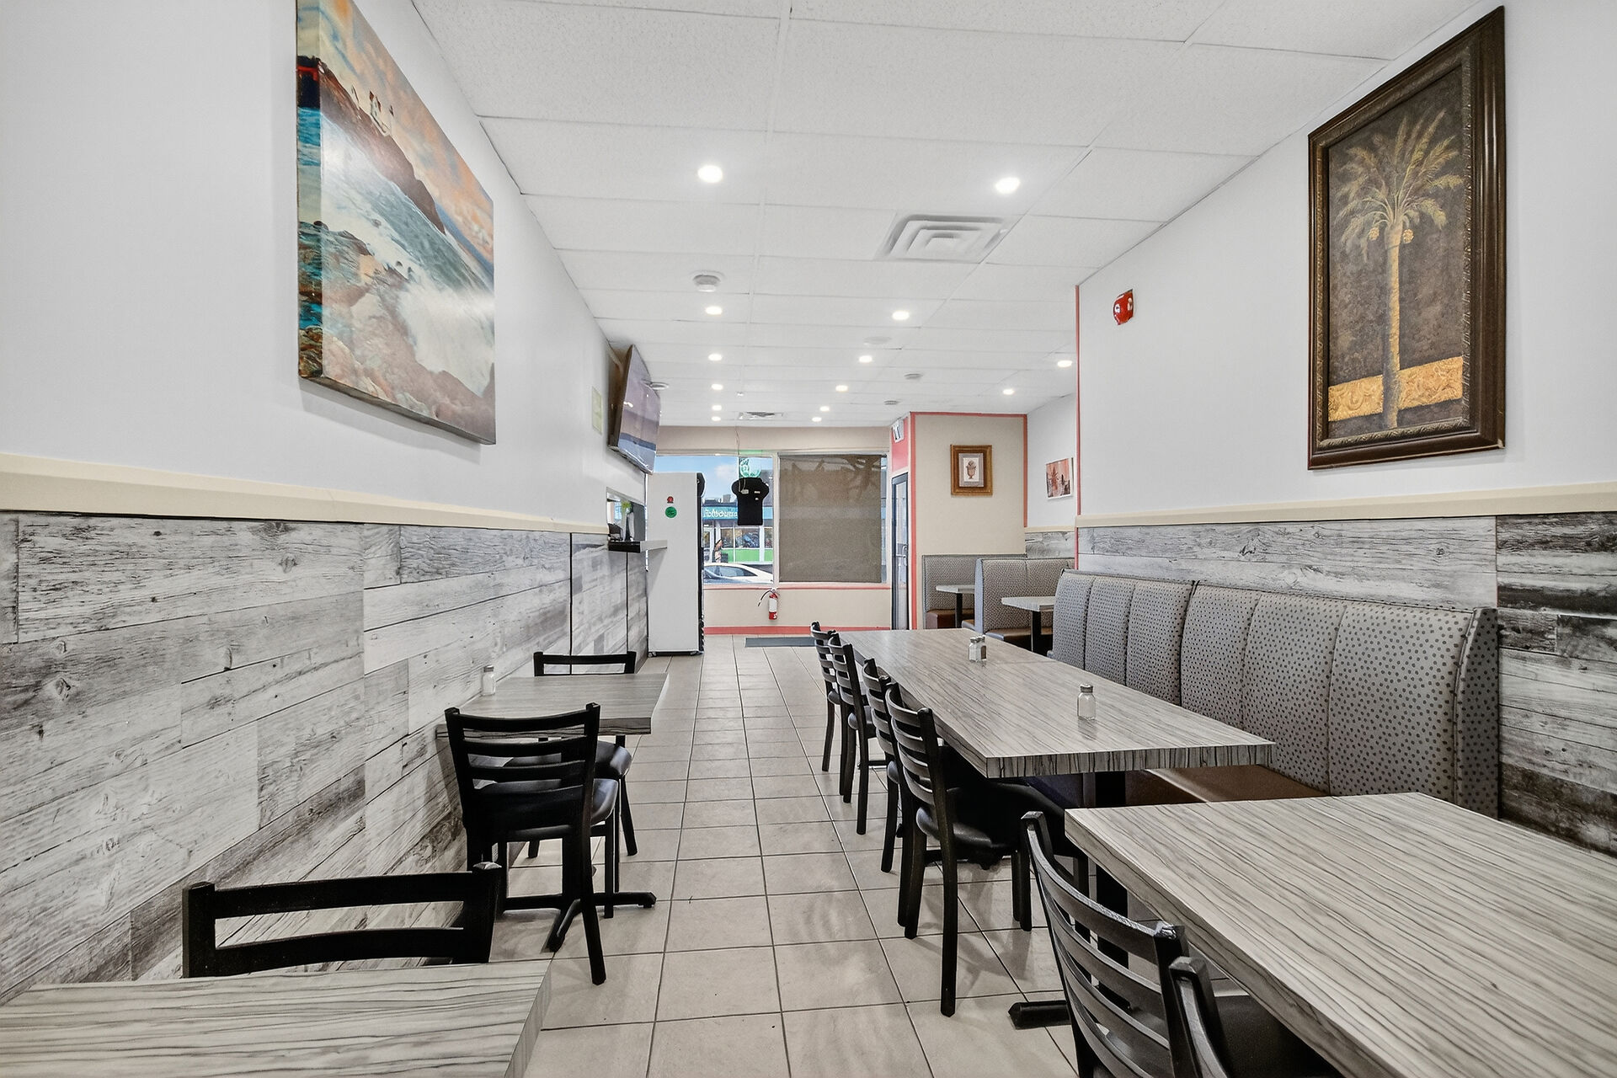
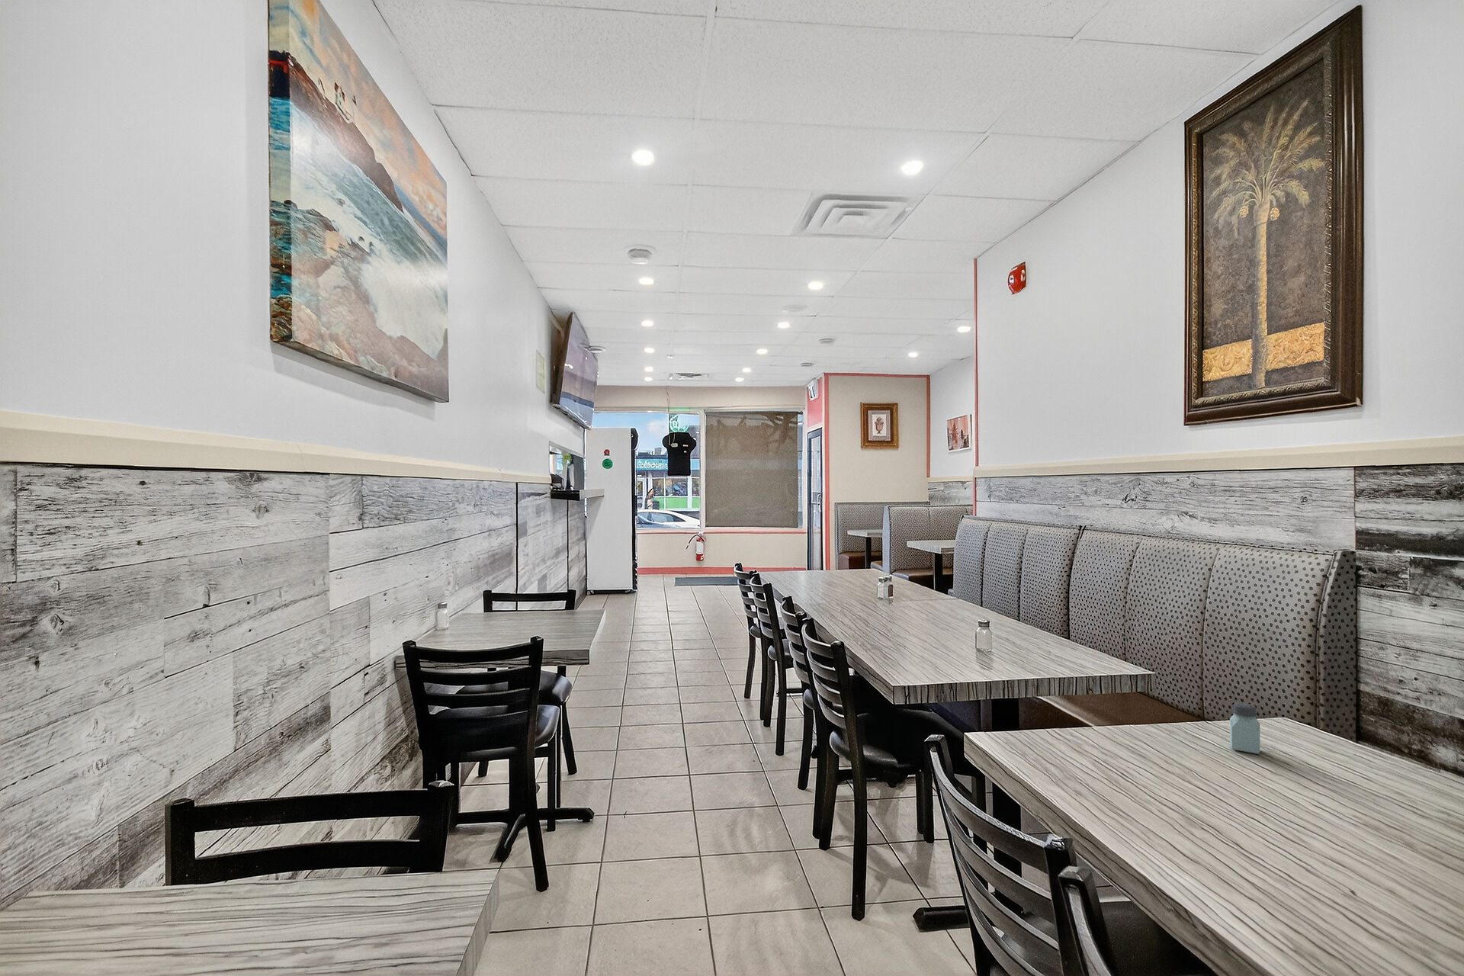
+ saltshaker (1244, 727)
